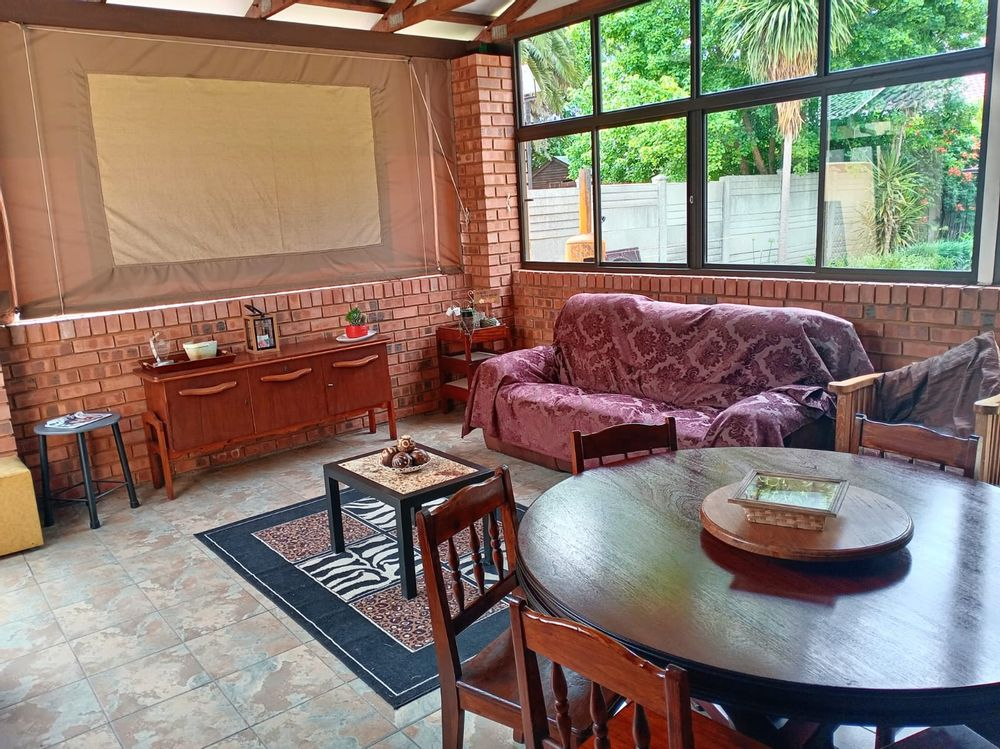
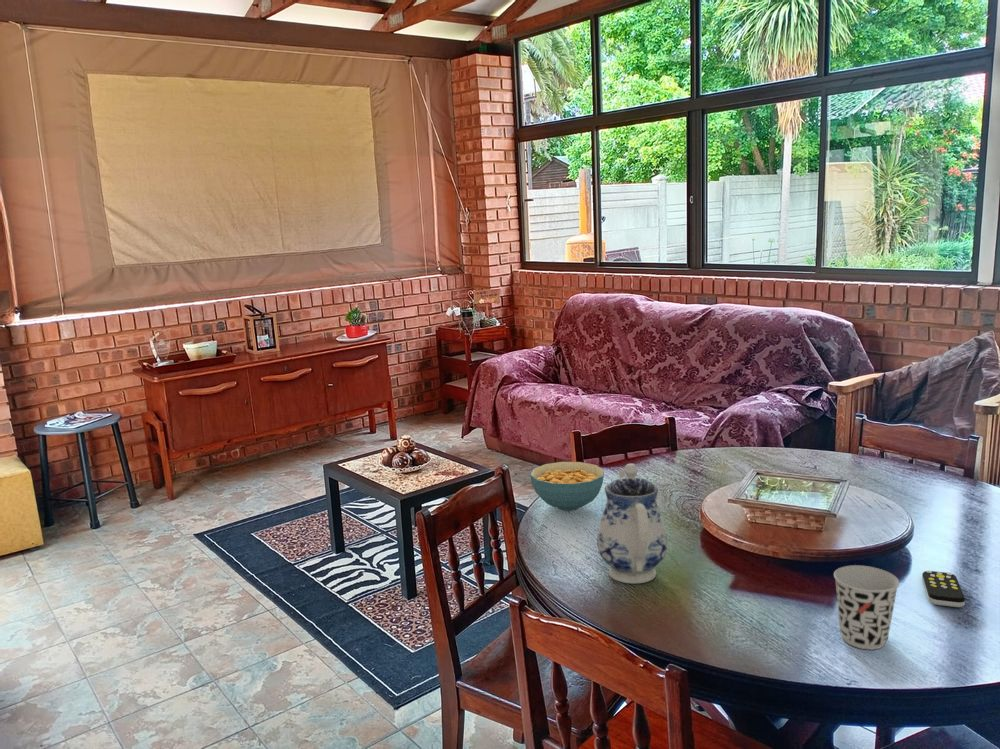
+ remote control (942, 587)
+ cup (864, 608)
+ cereal bowl (567, 489)
+ teapot (631, 519)
